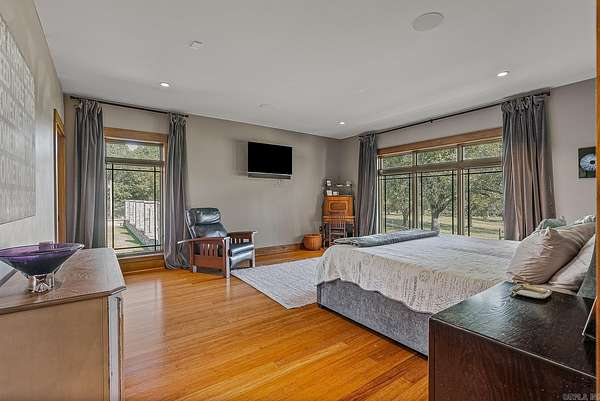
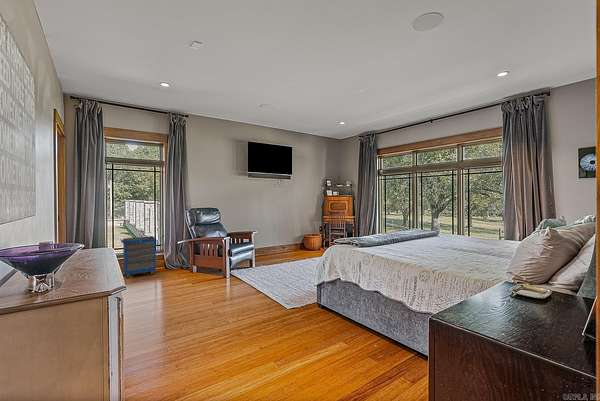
+ cabinet (137, 256)
